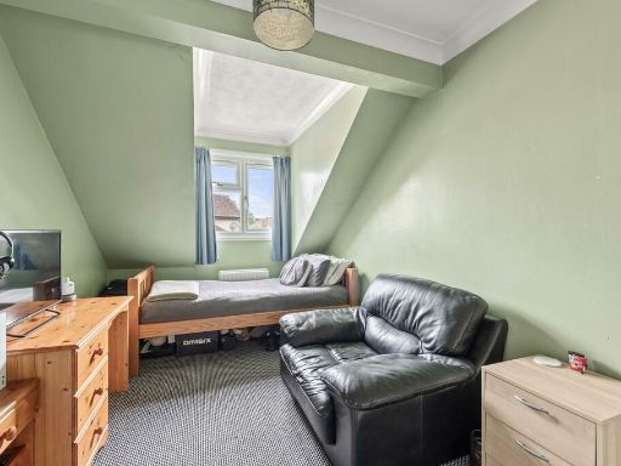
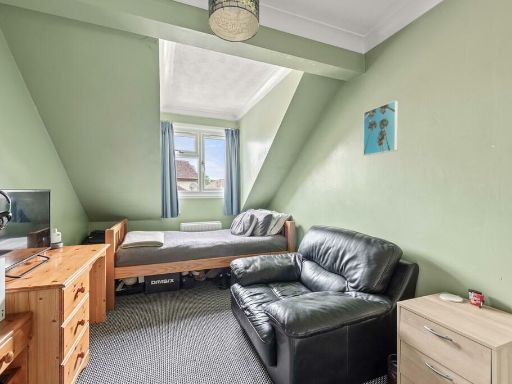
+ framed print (379, 130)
